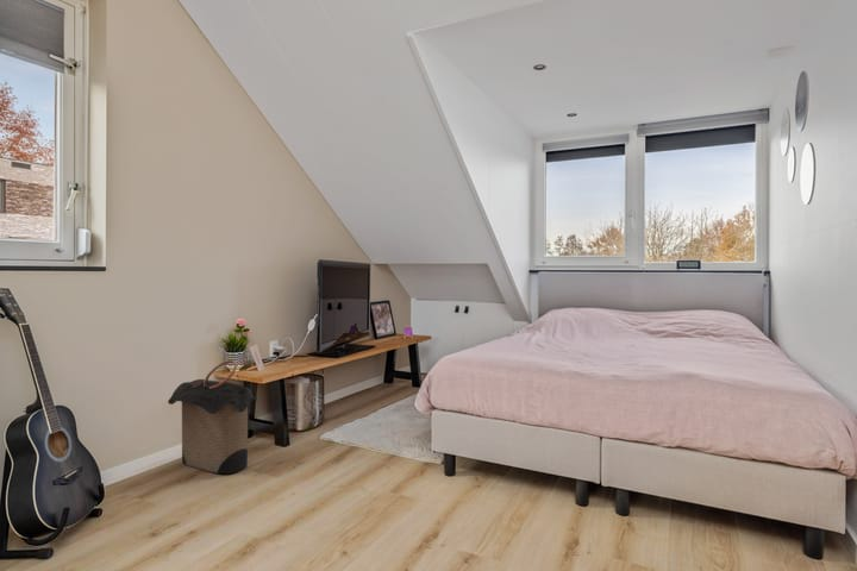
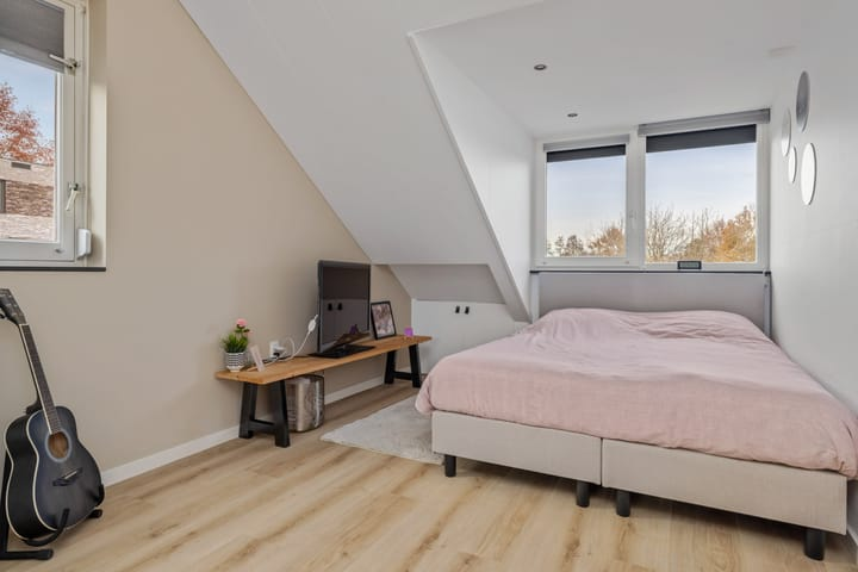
- laundry hamper (211, 412)
